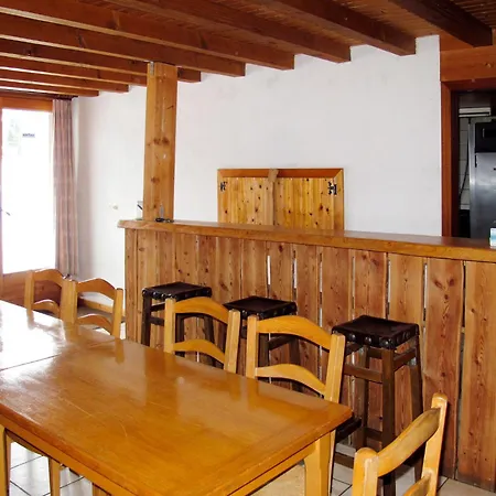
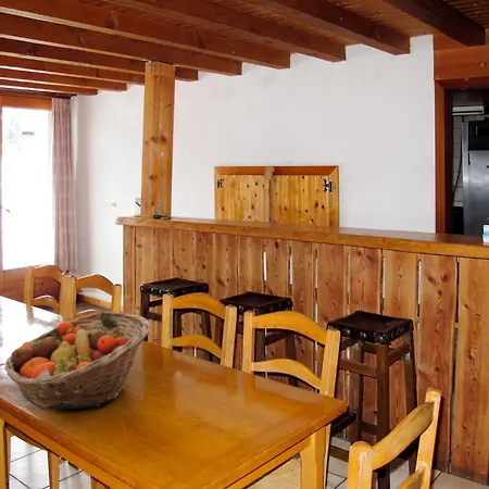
+ fruit basket (78, 355)
